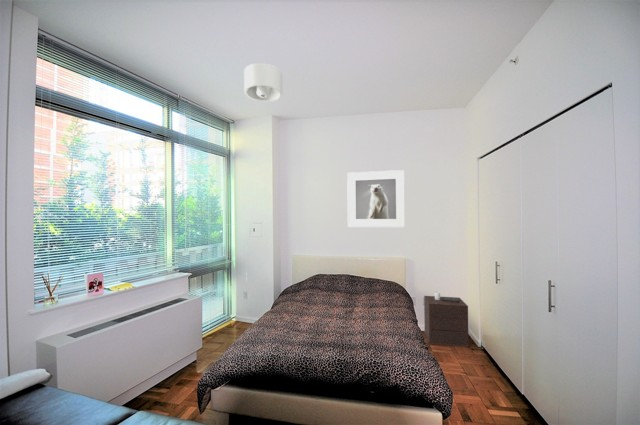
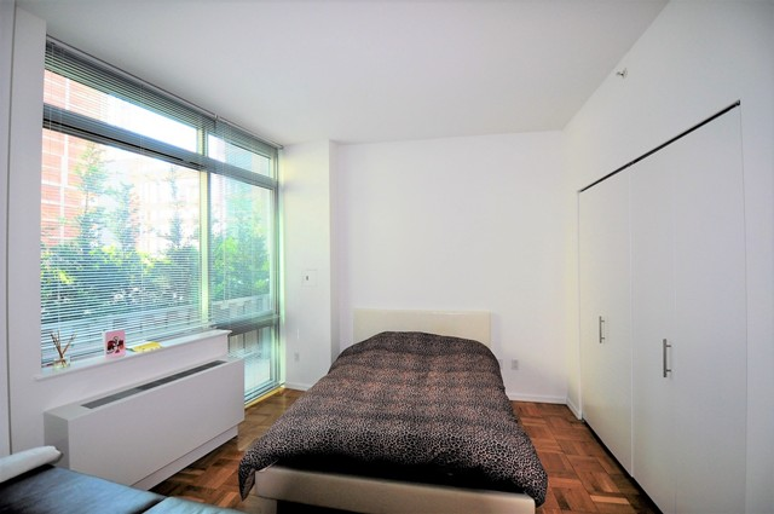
- nightstand (445, 316)
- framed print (375, 199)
- ceiling light (263, 84)
